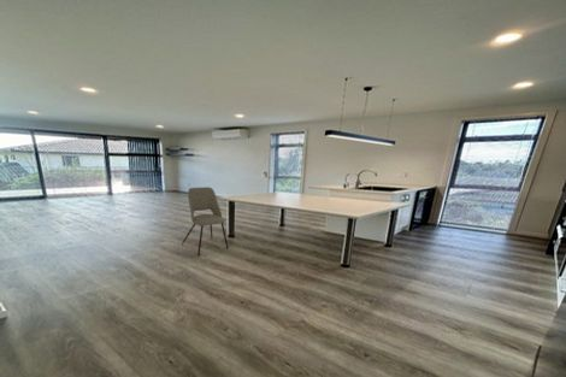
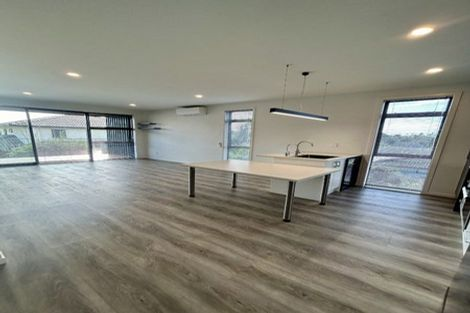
- dining chair (205, 218)
